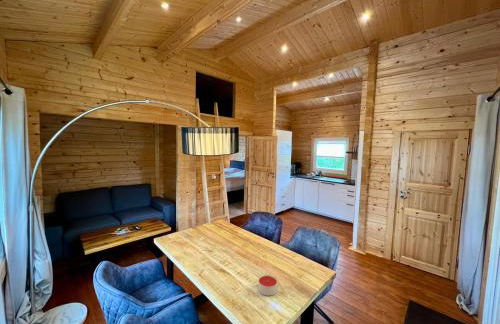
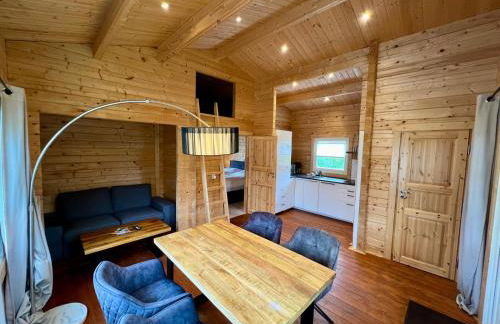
- candle (267, 284)
